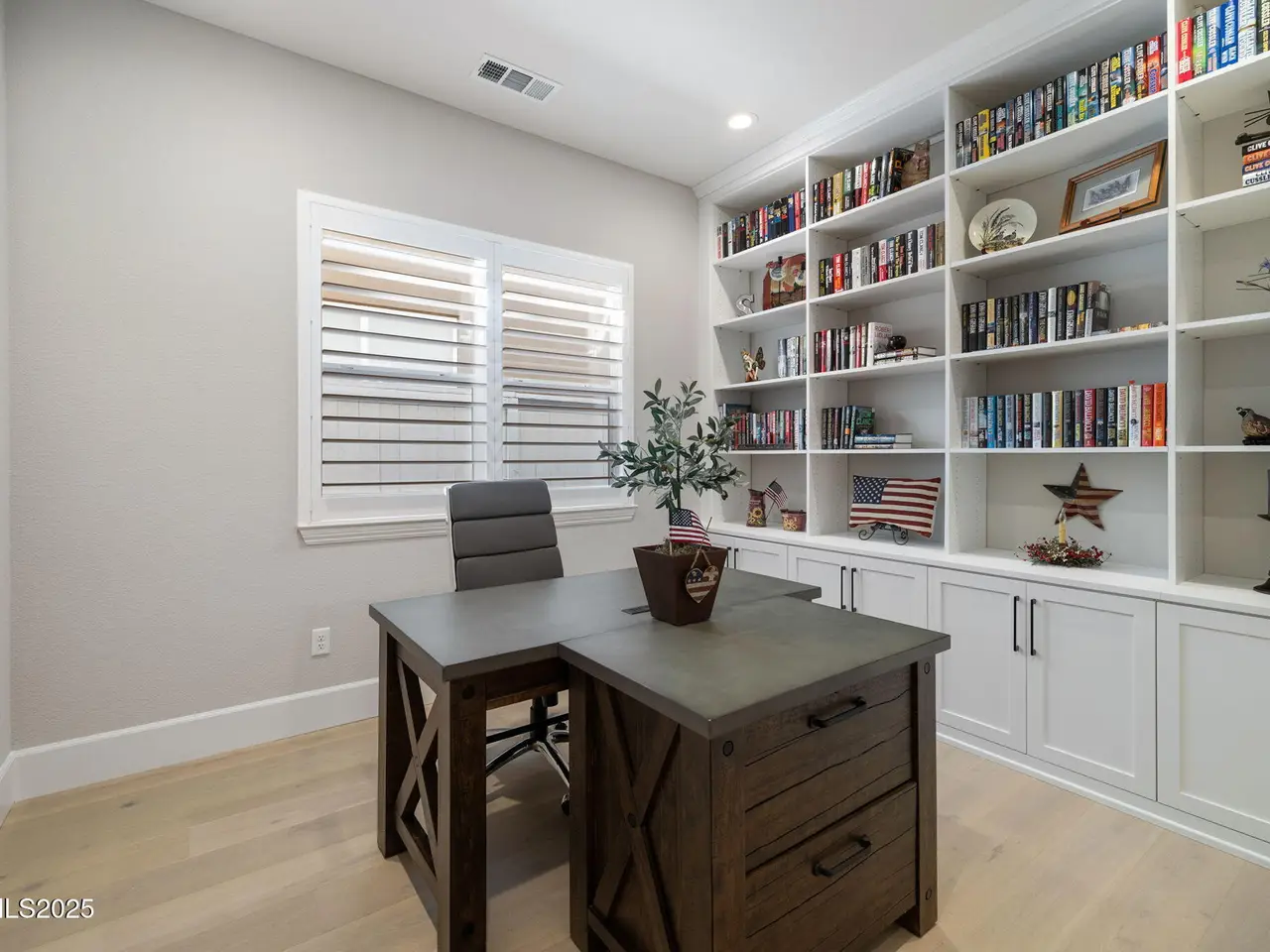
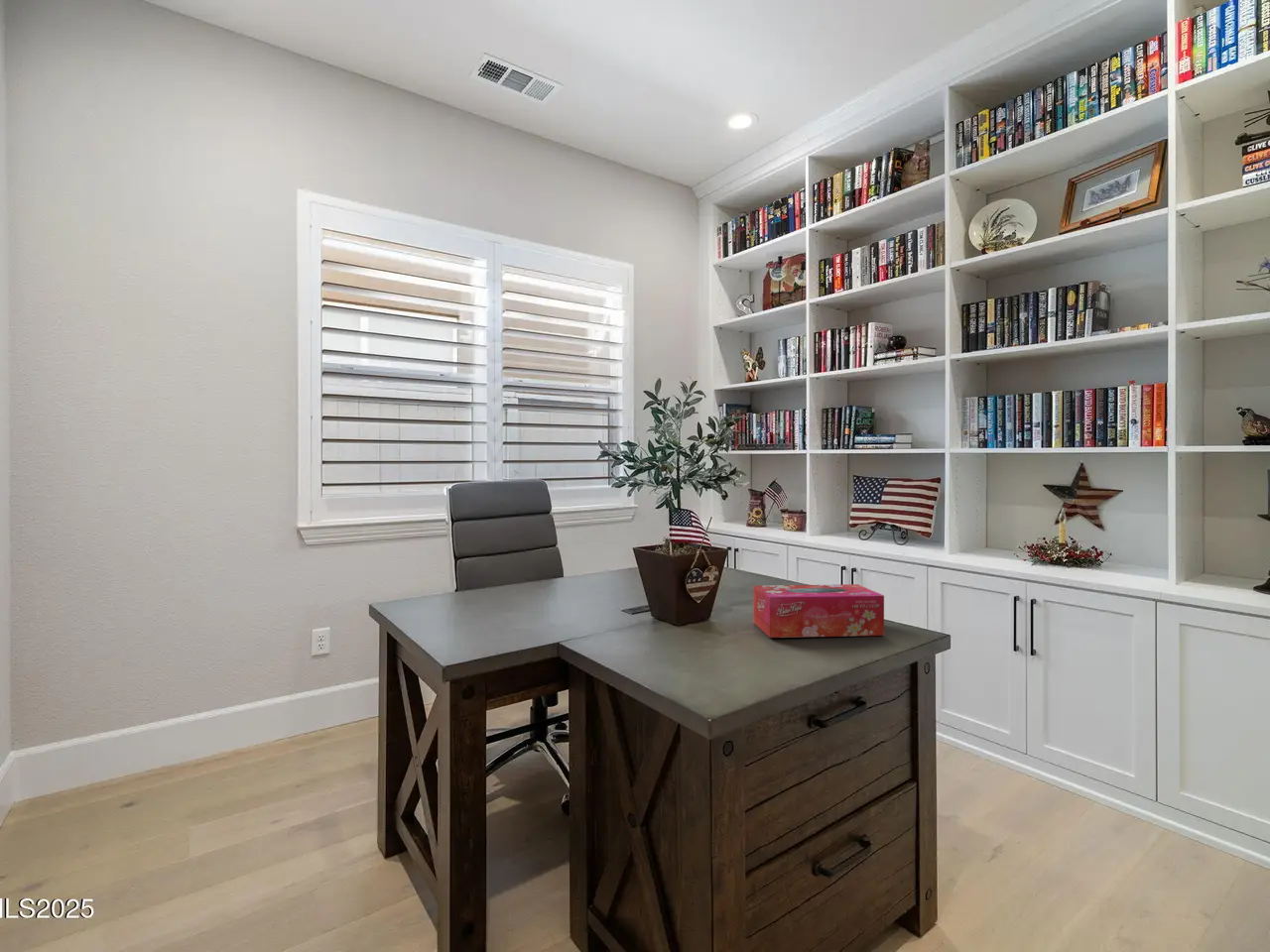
+ tissue box (816, 609)
